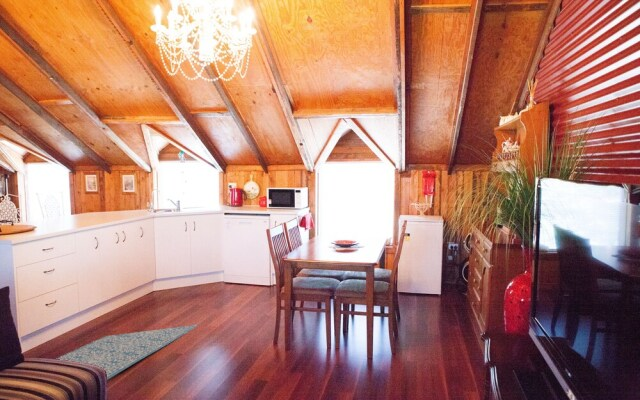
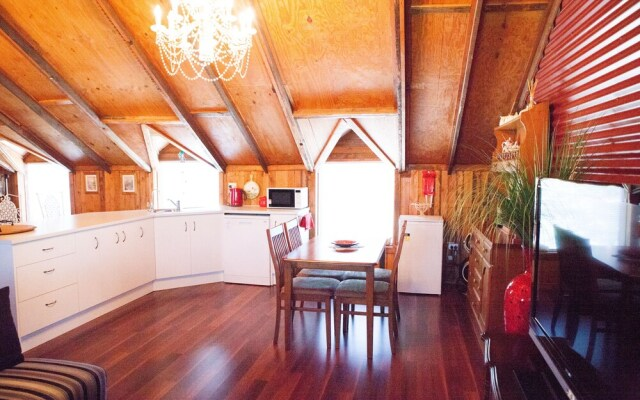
- rug (126, 344)
